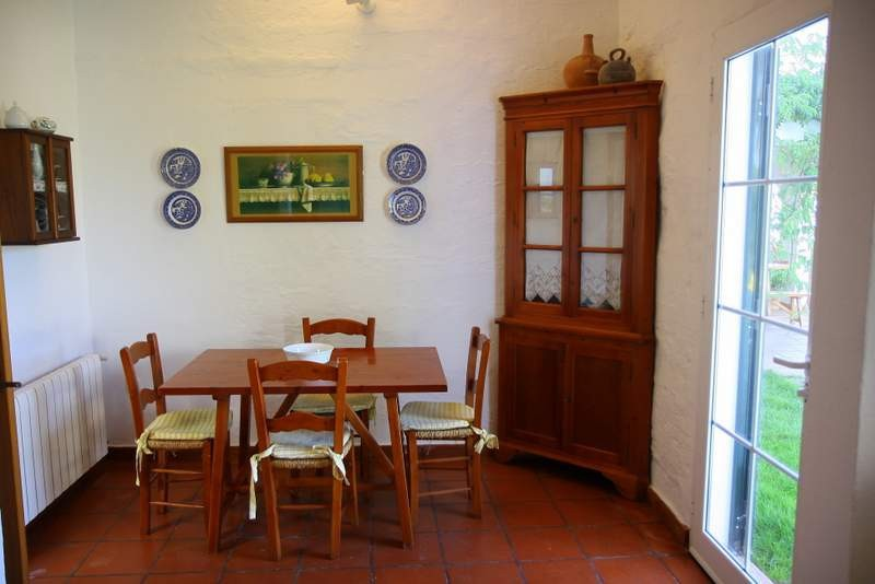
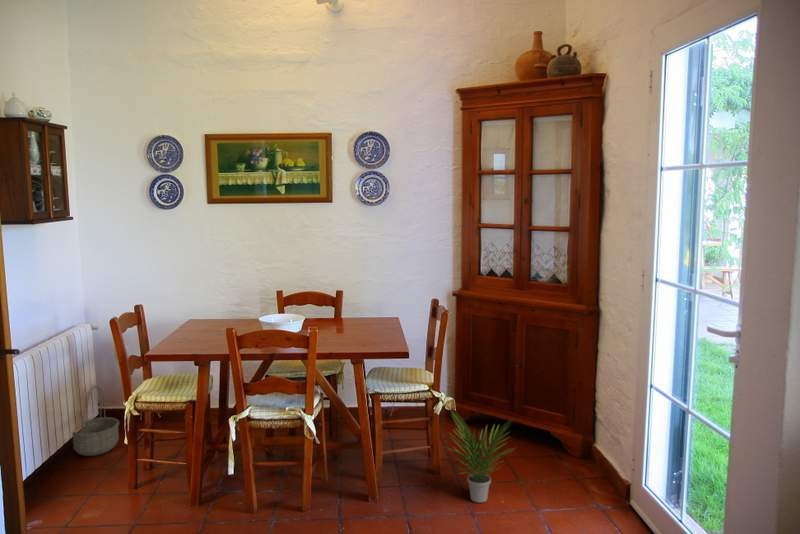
+ potted plant (477, 457)
+ basket (95, 418)
